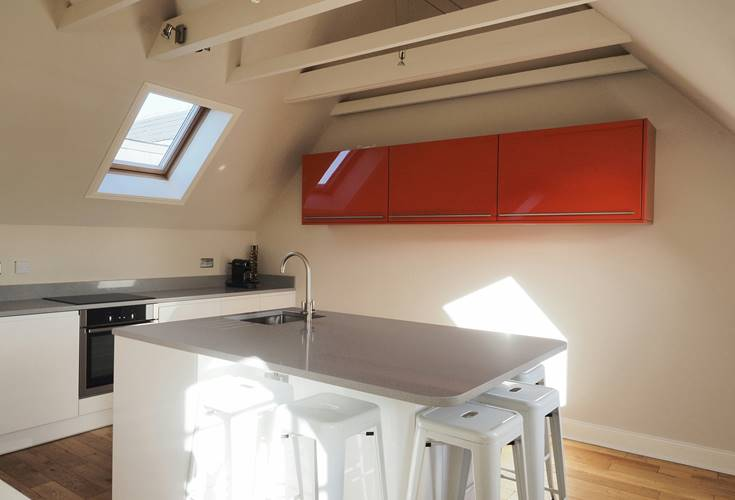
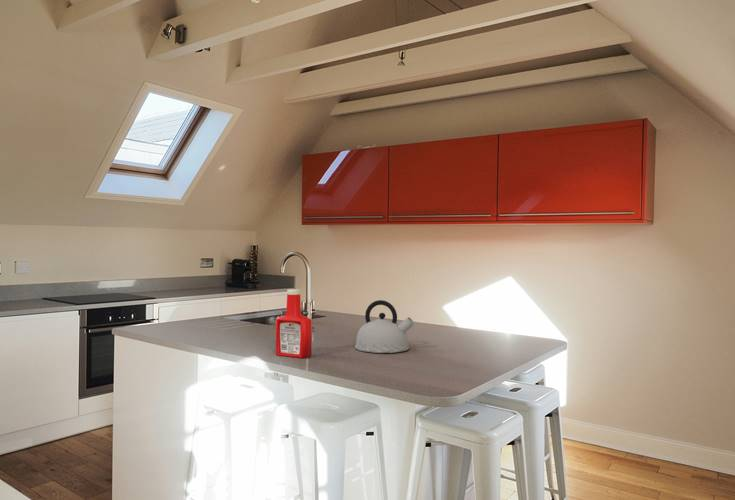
+ soap bottle (293, 322)
+ kettle (384, 324)
